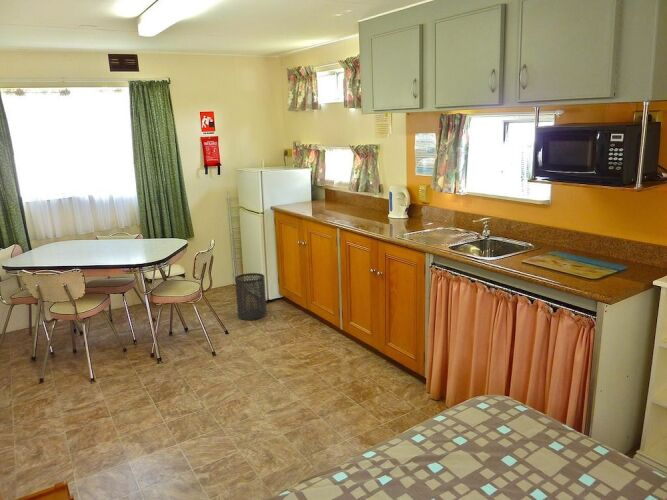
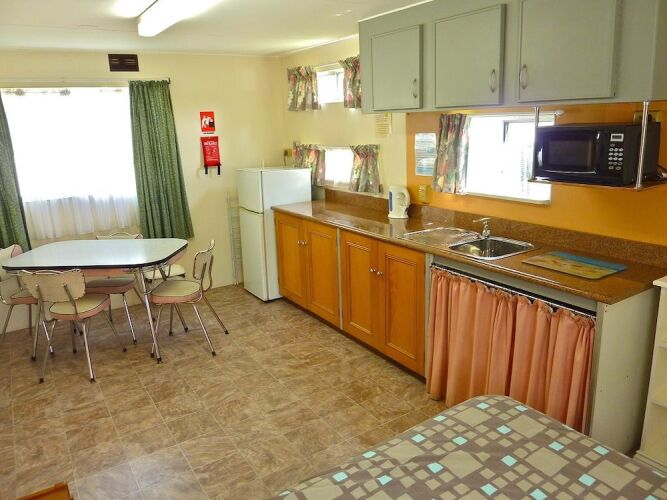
- trash can (251, 296)
